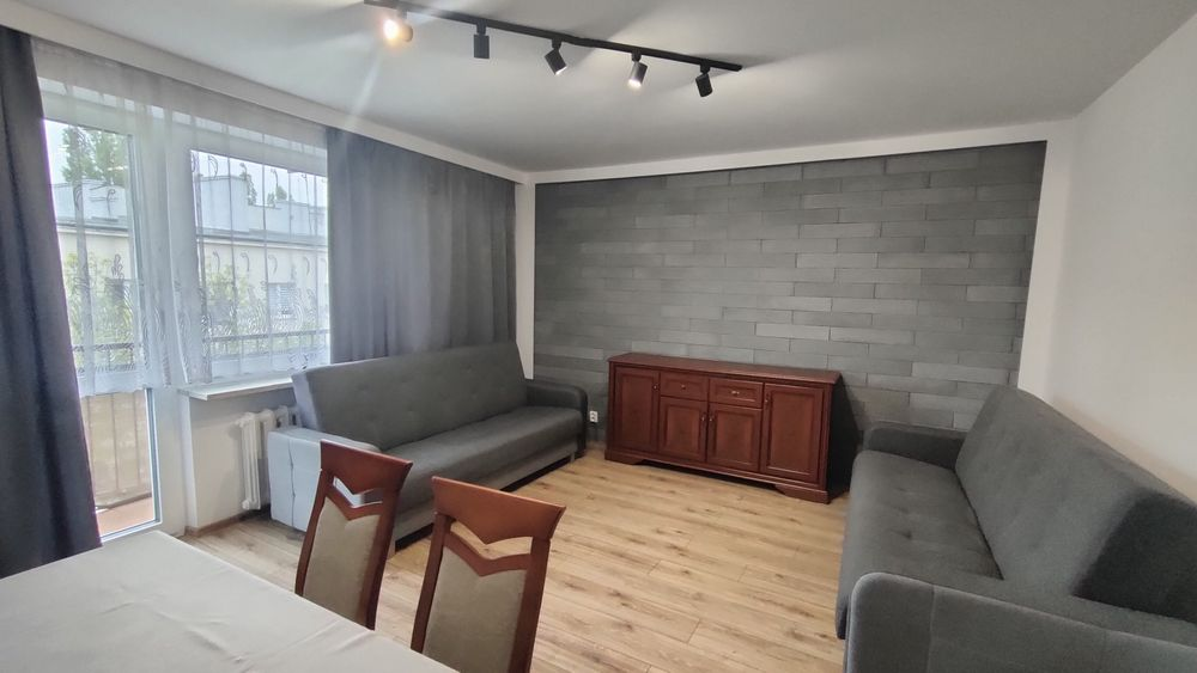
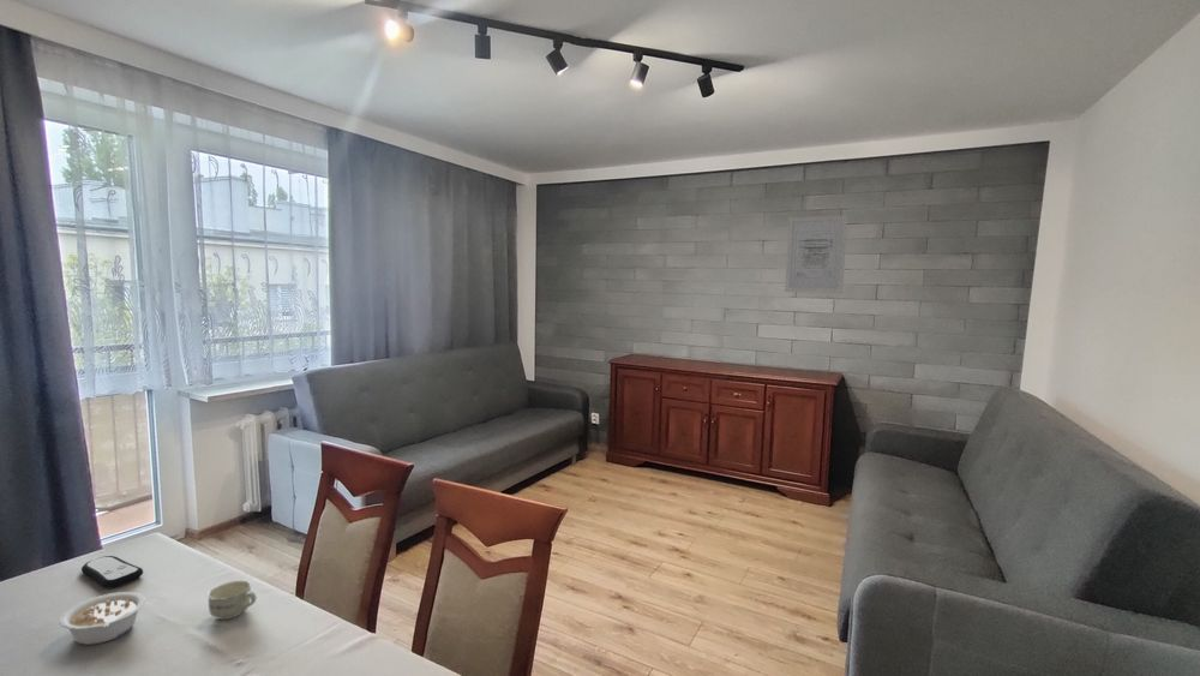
+ legume (106, 618)
+ wall art (815, 255)
+ remote control (110, 570)
+ cup (234, 602)
